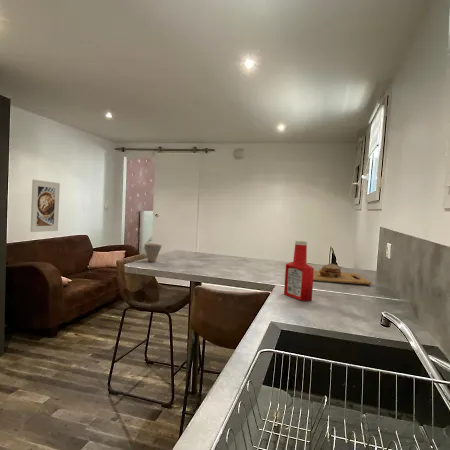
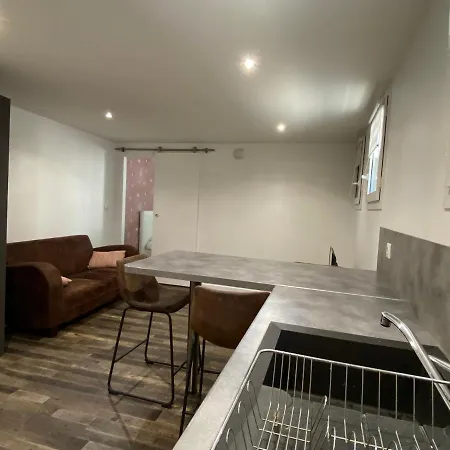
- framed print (45, 206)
- cutting board (329, 270)
- cup (152, 252)
- soap bottle (299, 269)
